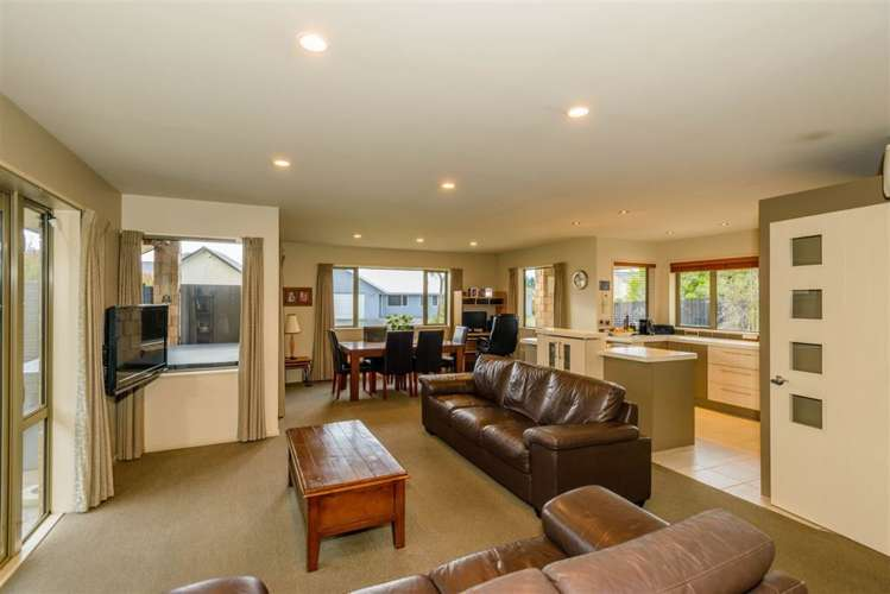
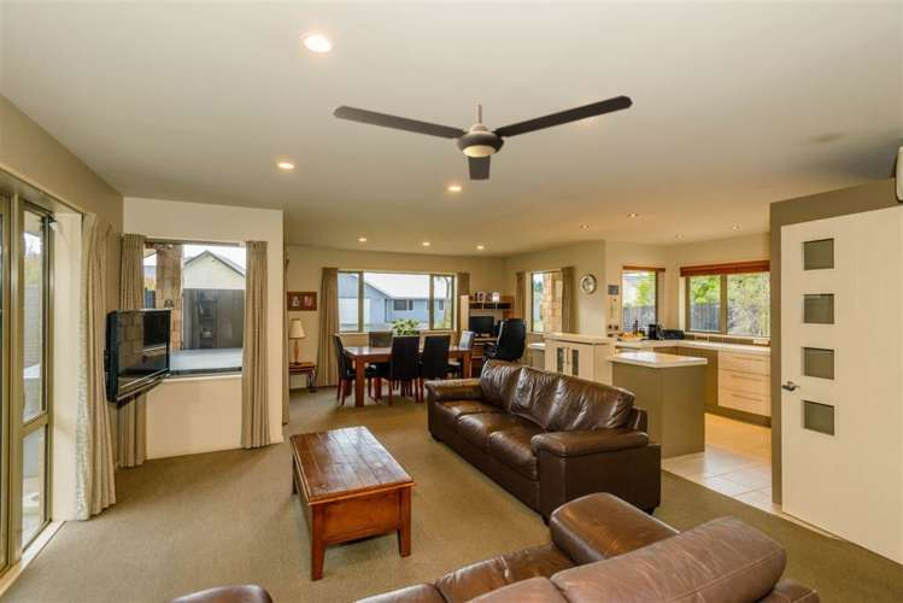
+ ceiling fan (479, 140)
